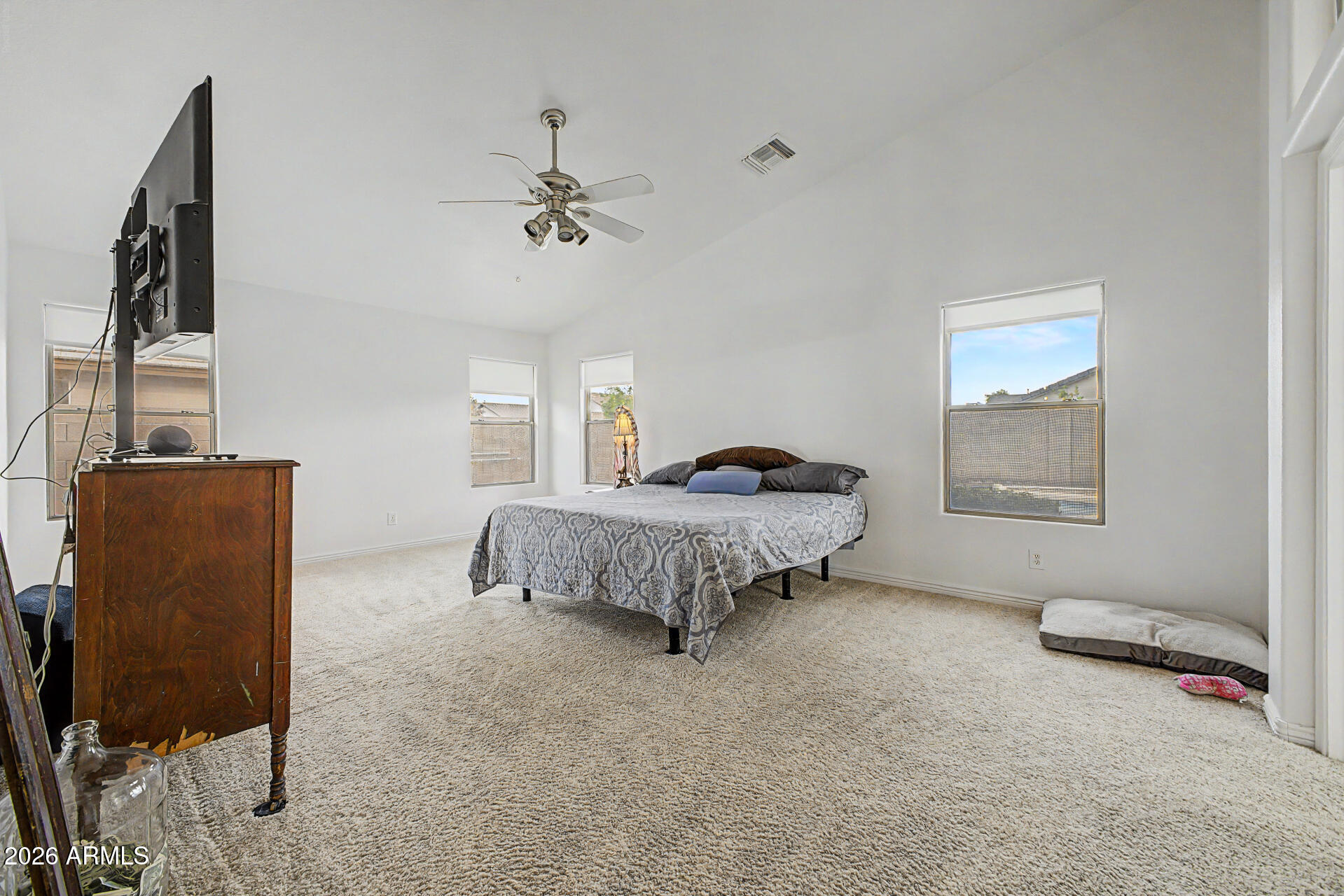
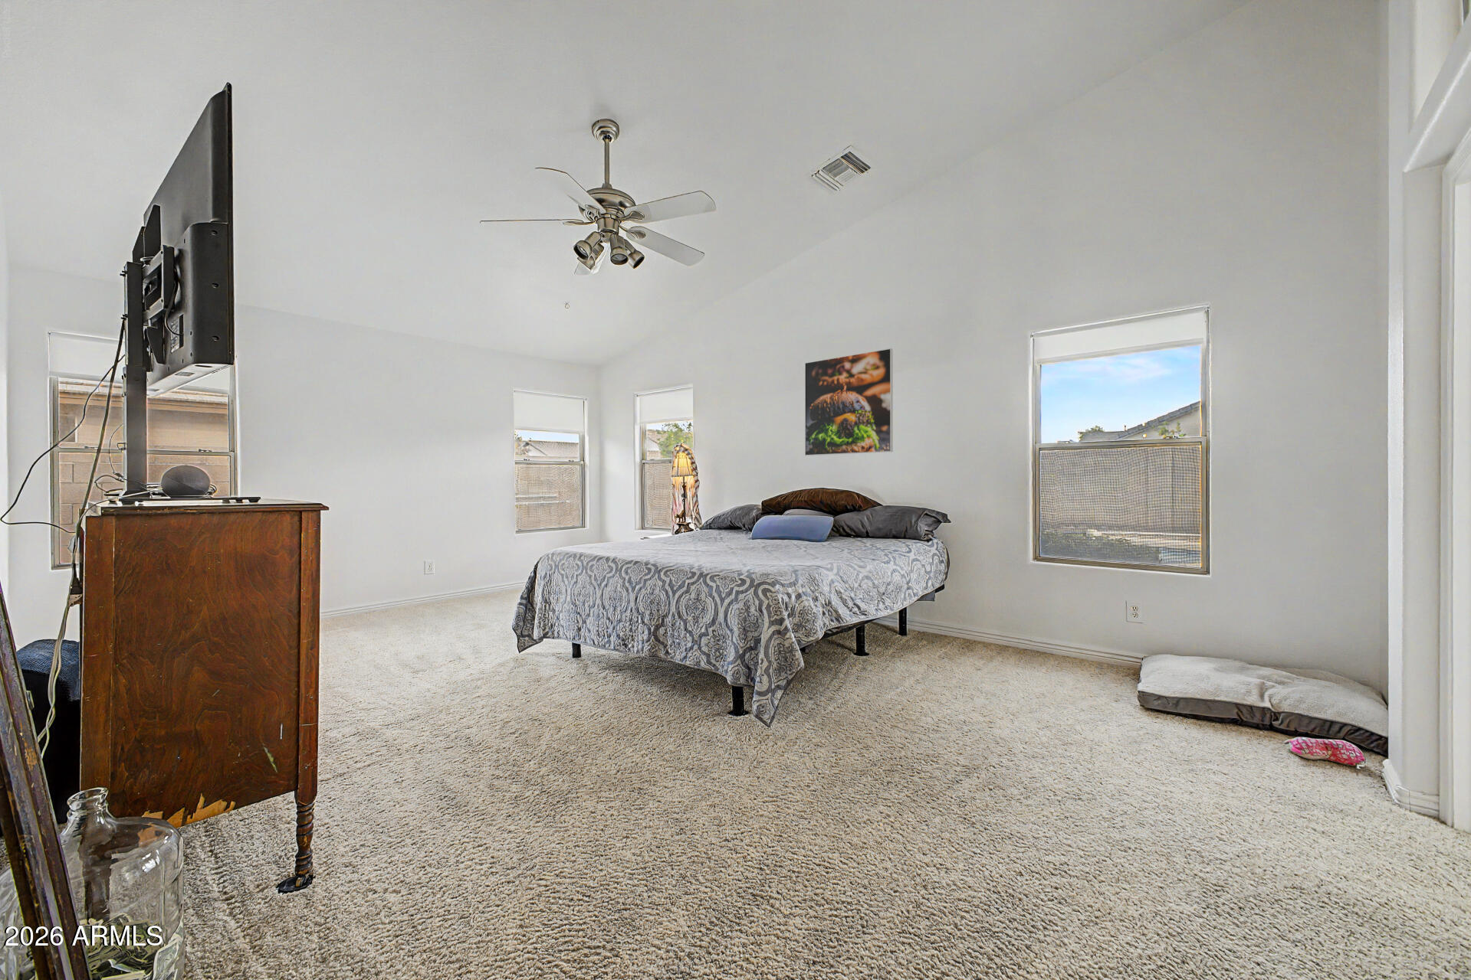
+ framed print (846, 405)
